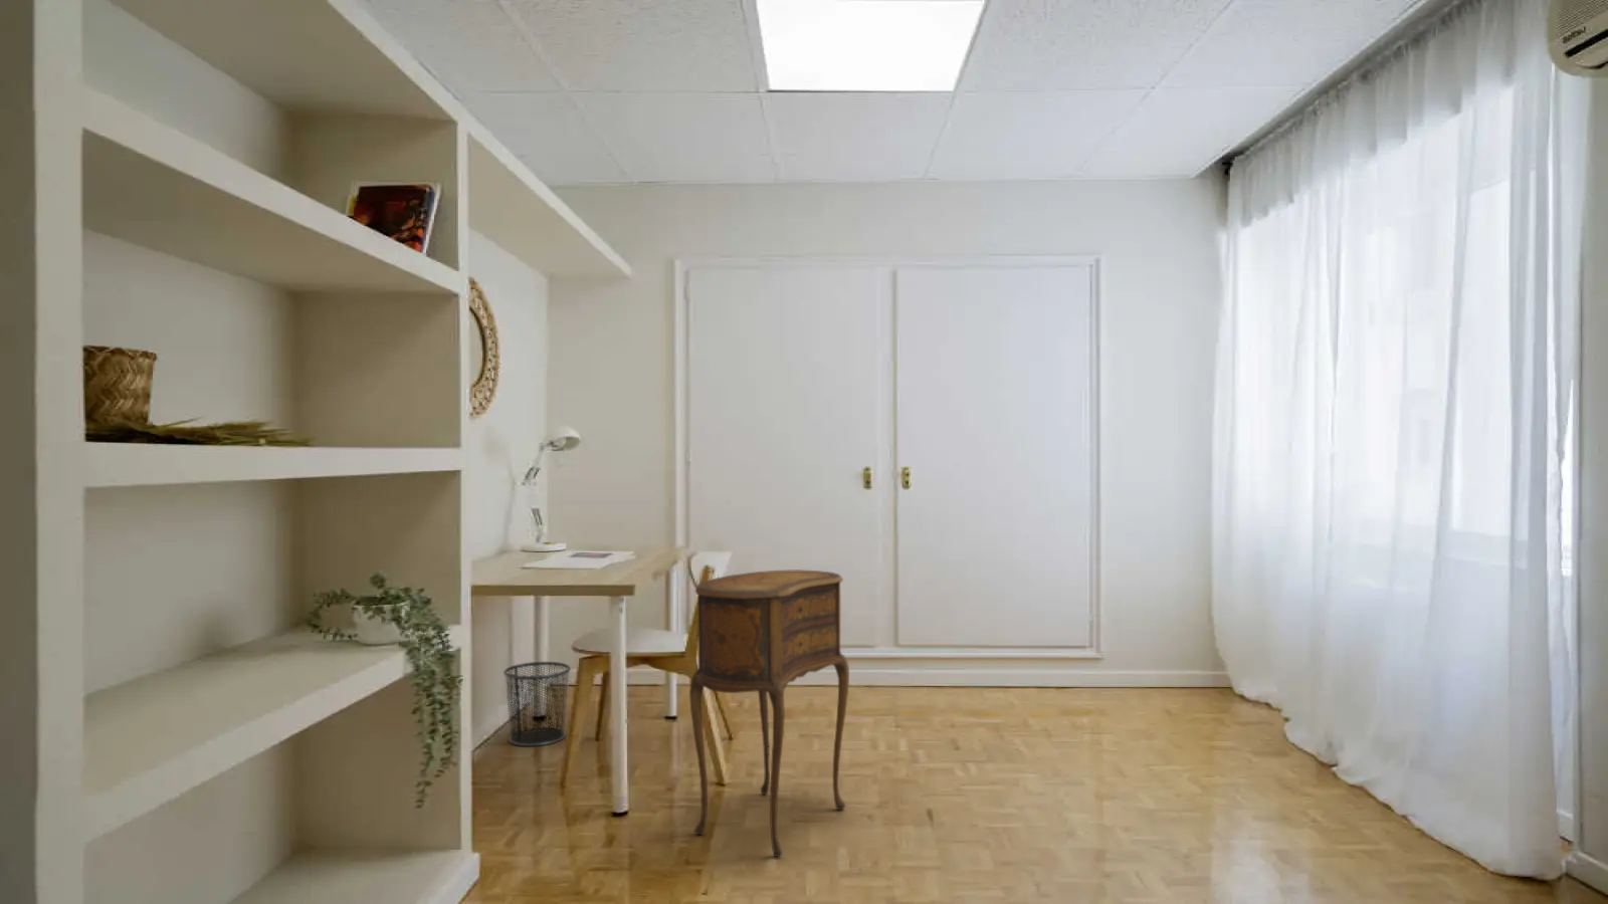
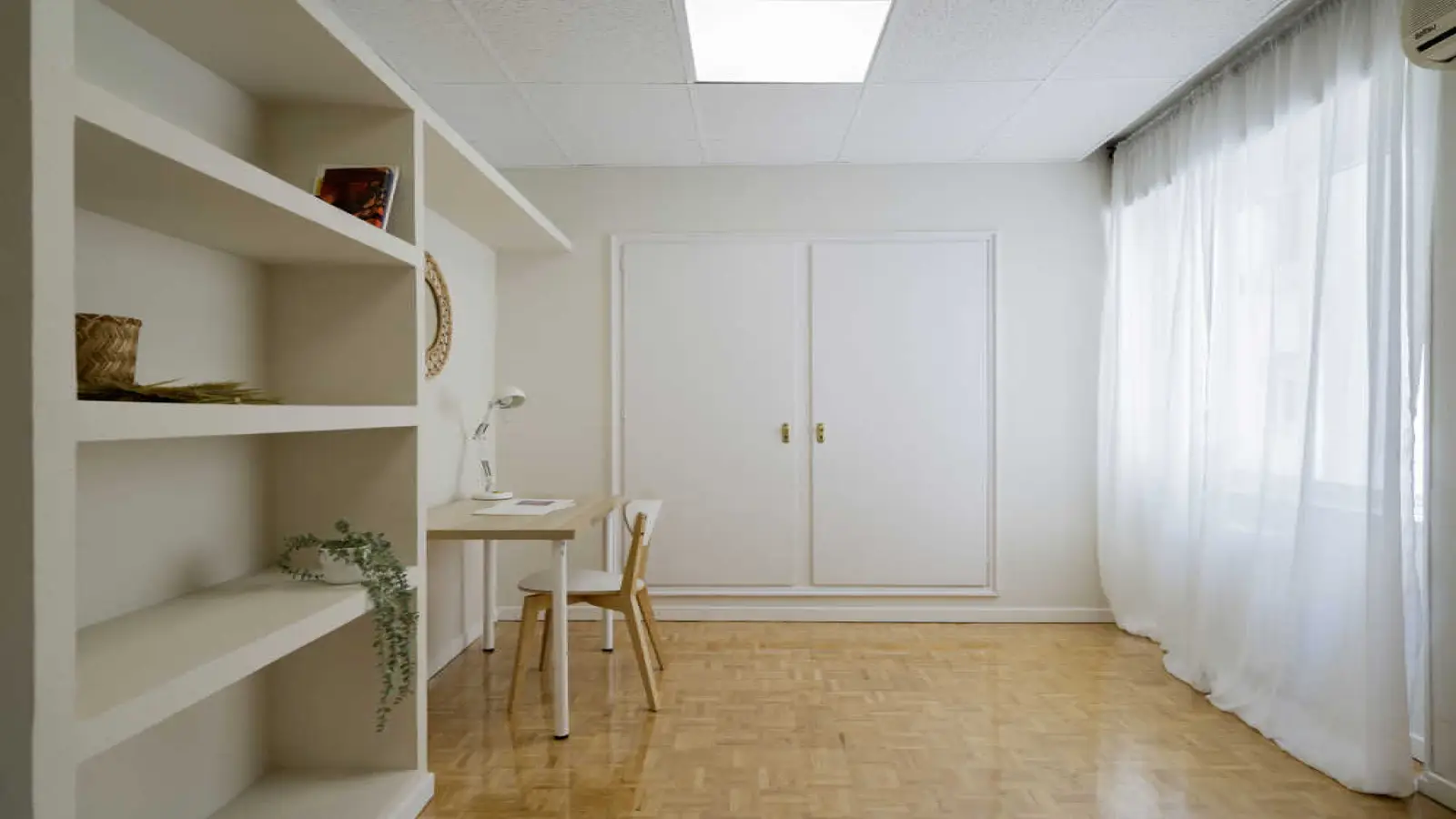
- waste bin (538, 703)
- side table (766, 699)
